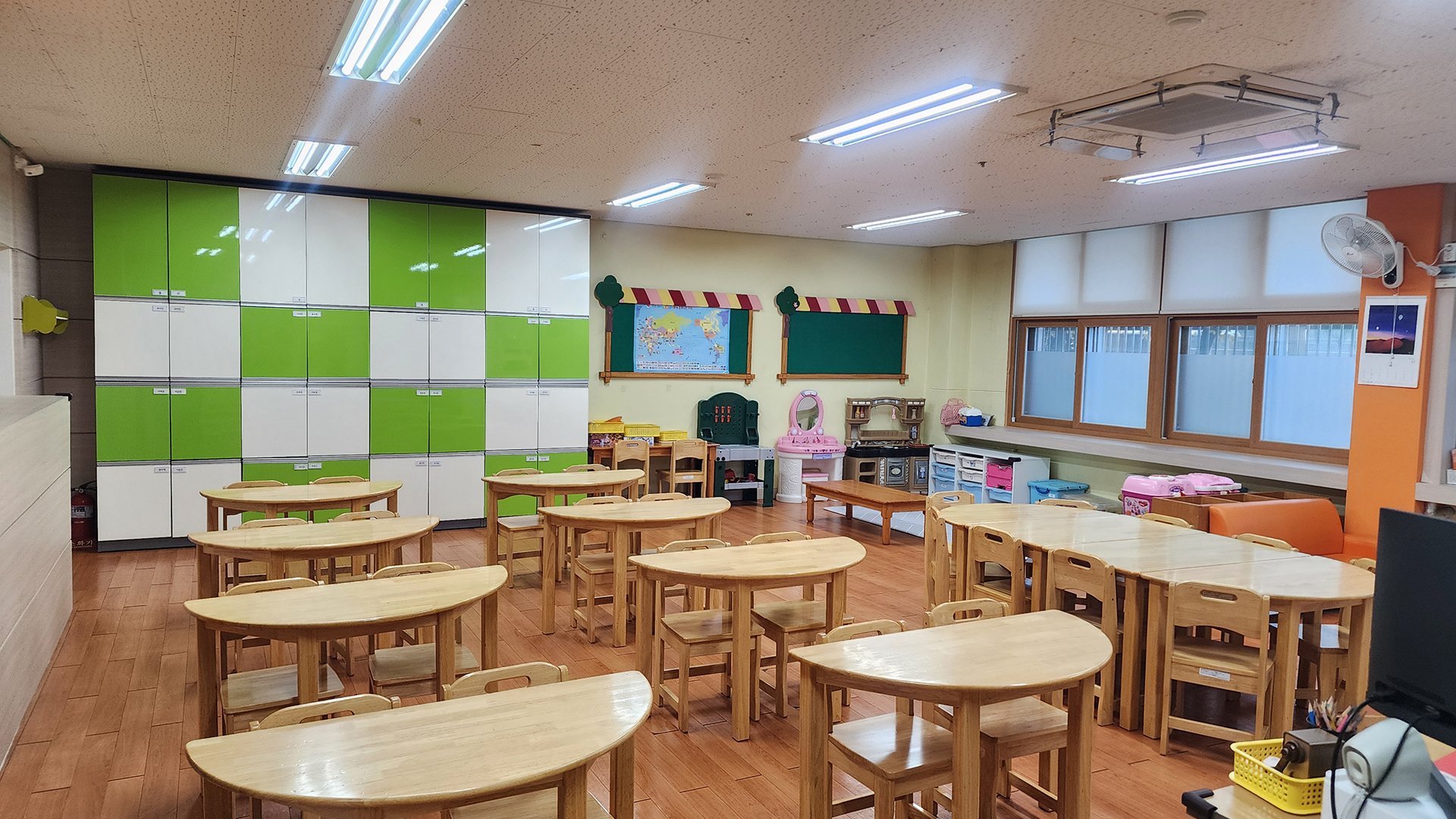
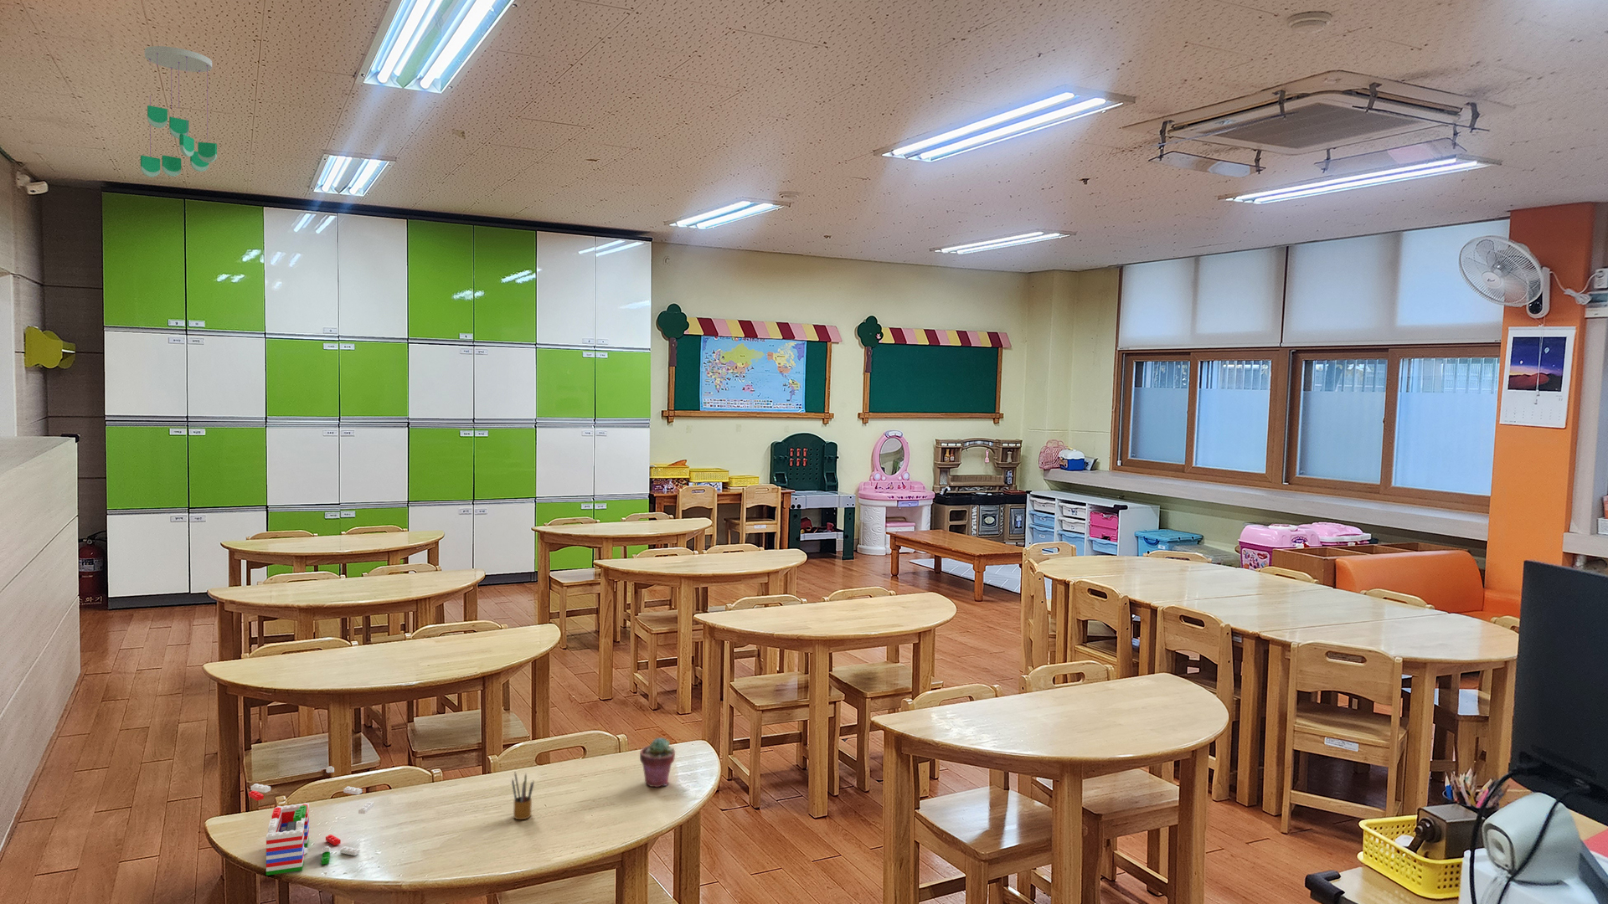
+ ceiling mobile (178, 118)
+ toy blocks (308, 813)
+ potted succulent (657, 761)
+ pencil box (521, 795)
